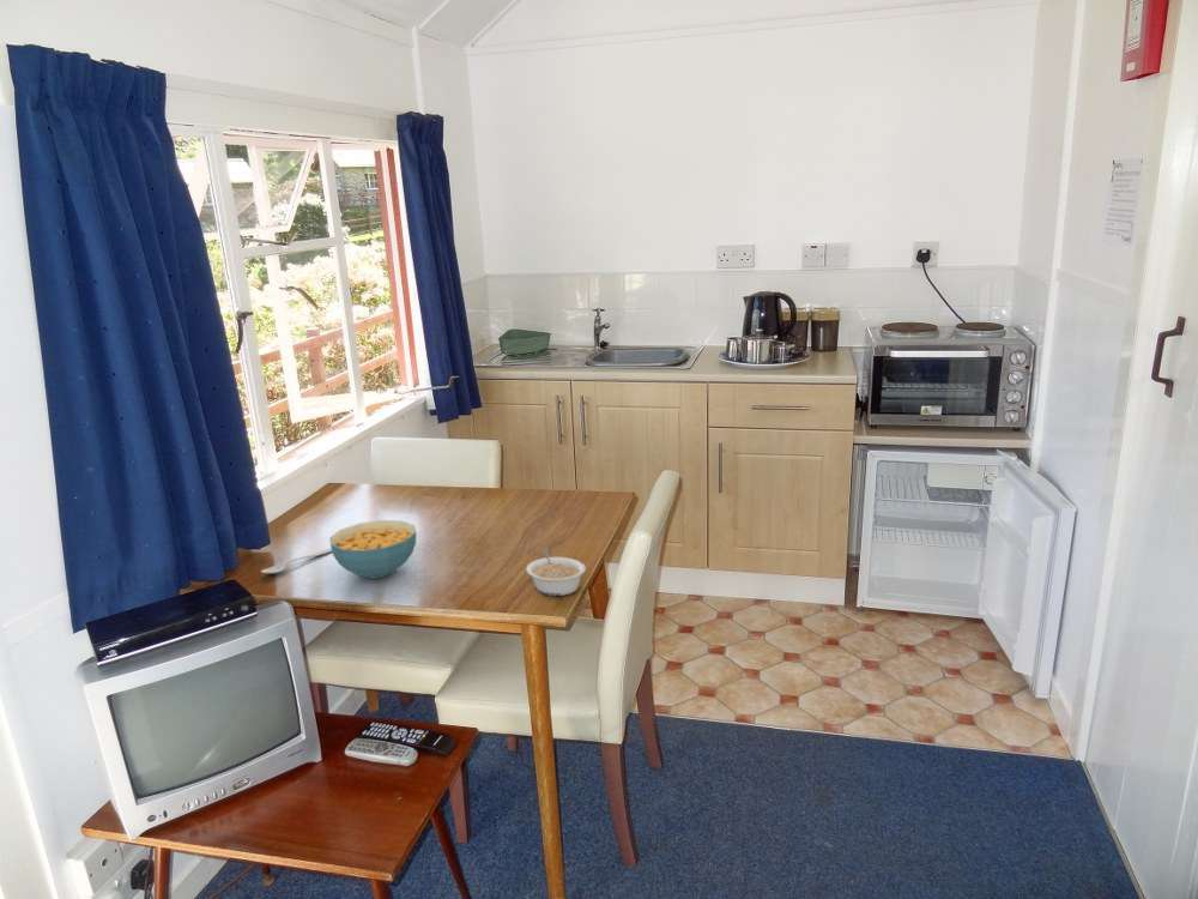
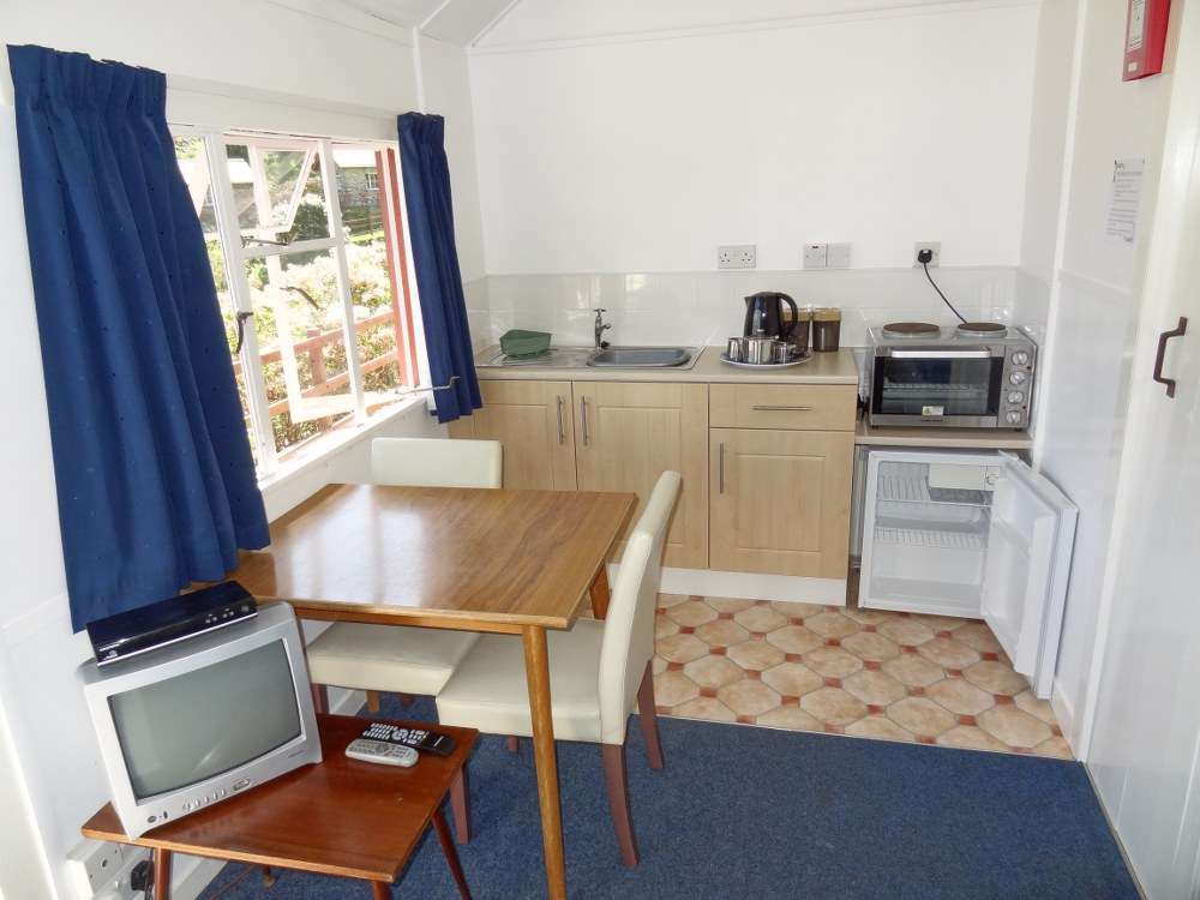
- cereal bowl (375, 554)
- spoon (298, 559)
- legume (553, 575)
